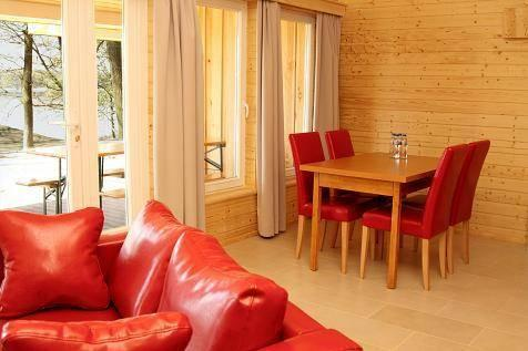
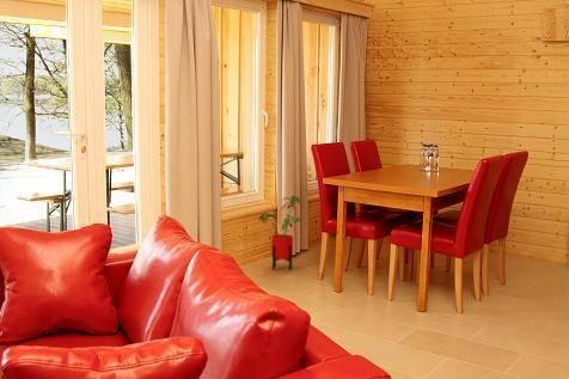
+ house plant (284, 231)
